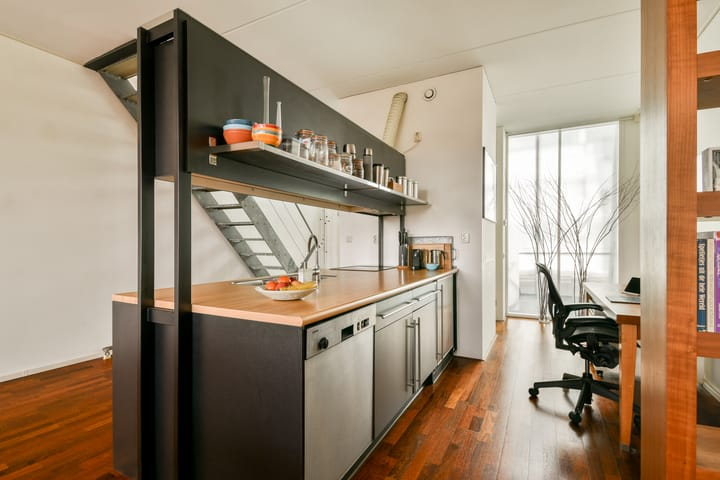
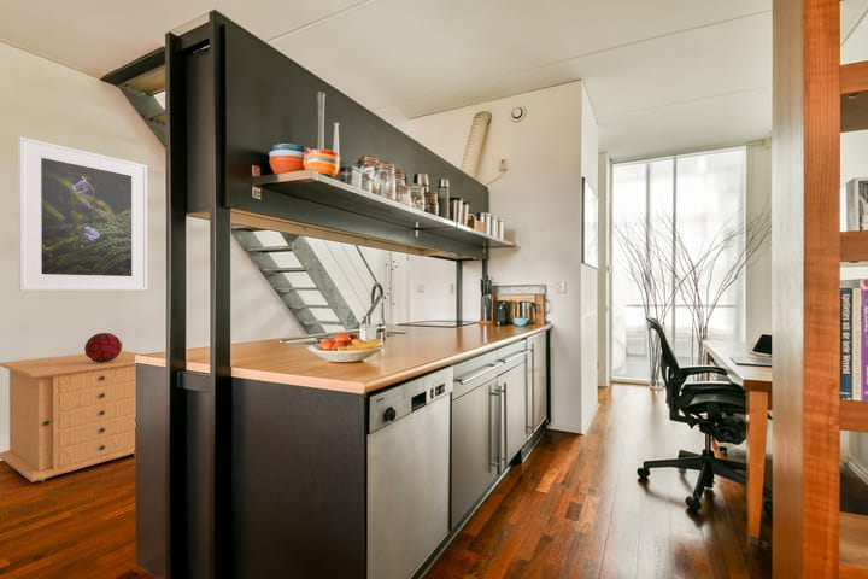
+ dresser (82, 408)
+ decorative orb (104, 346)
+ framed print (89, 221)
